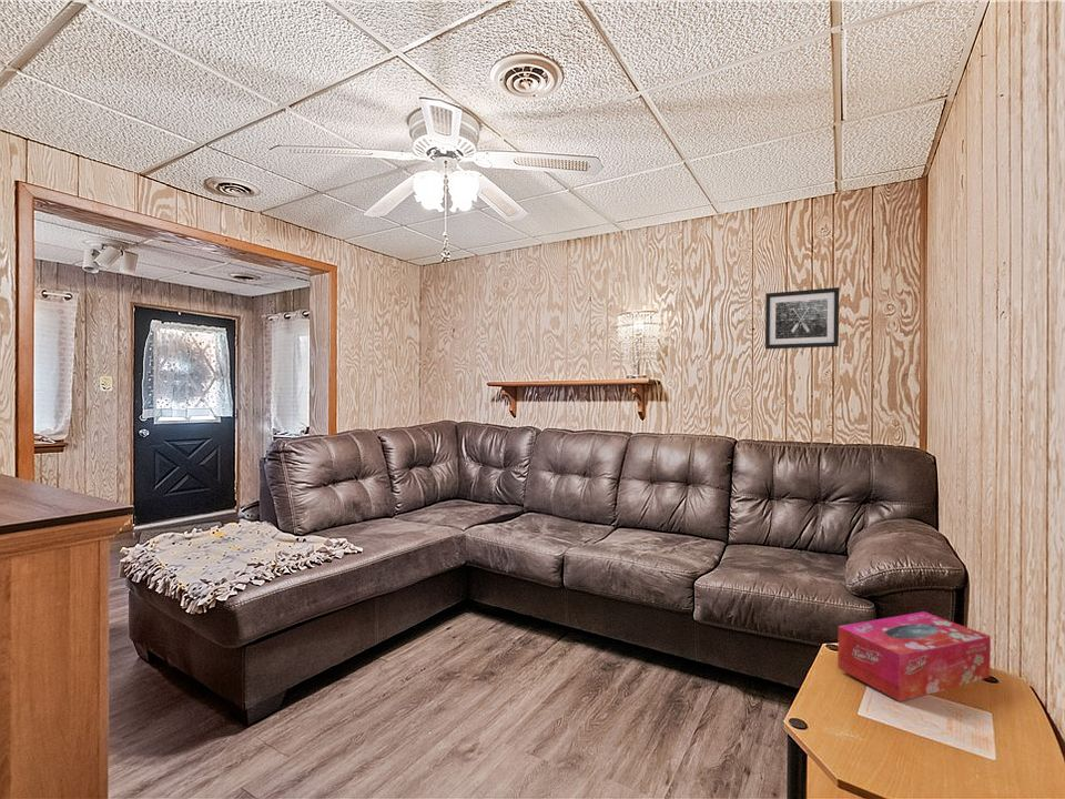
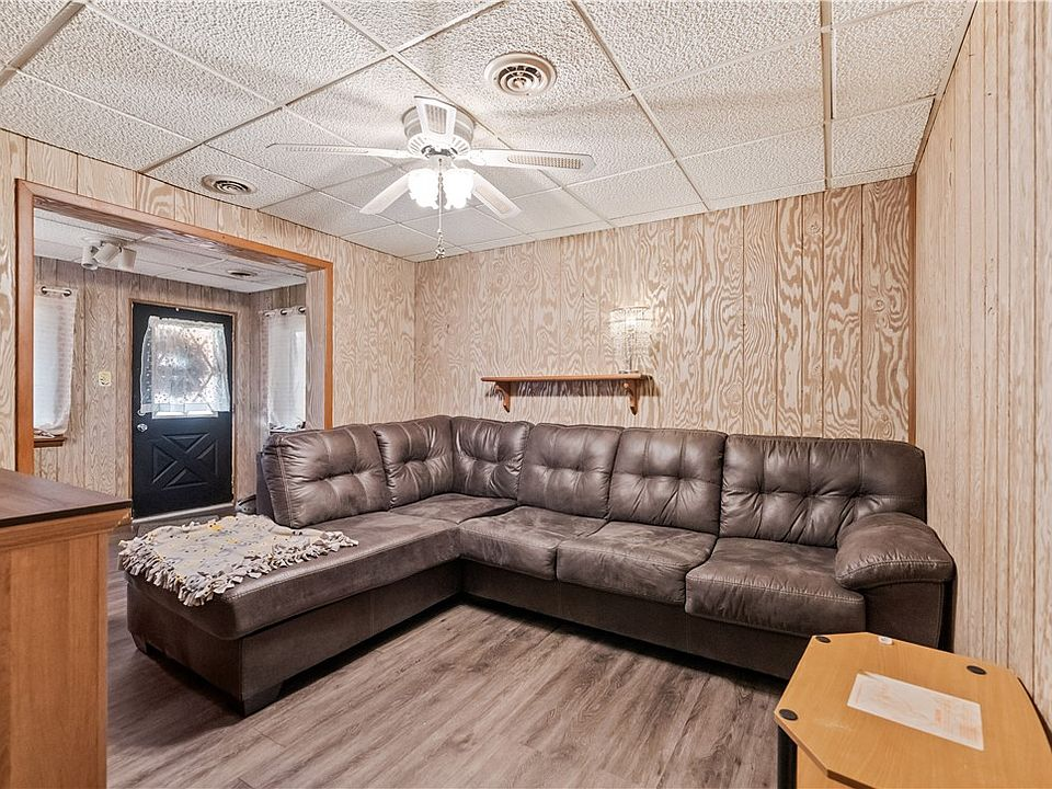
- tissue box (912, 651)
- wall art (801, 318)
